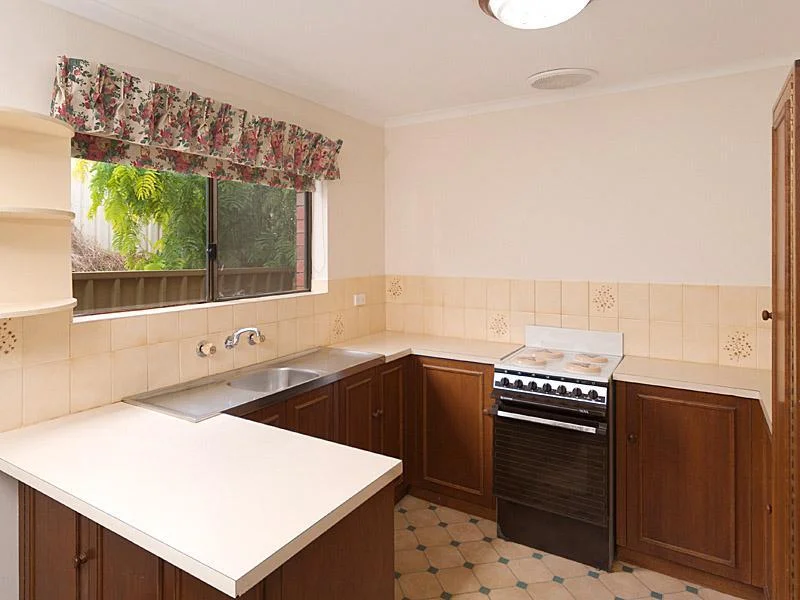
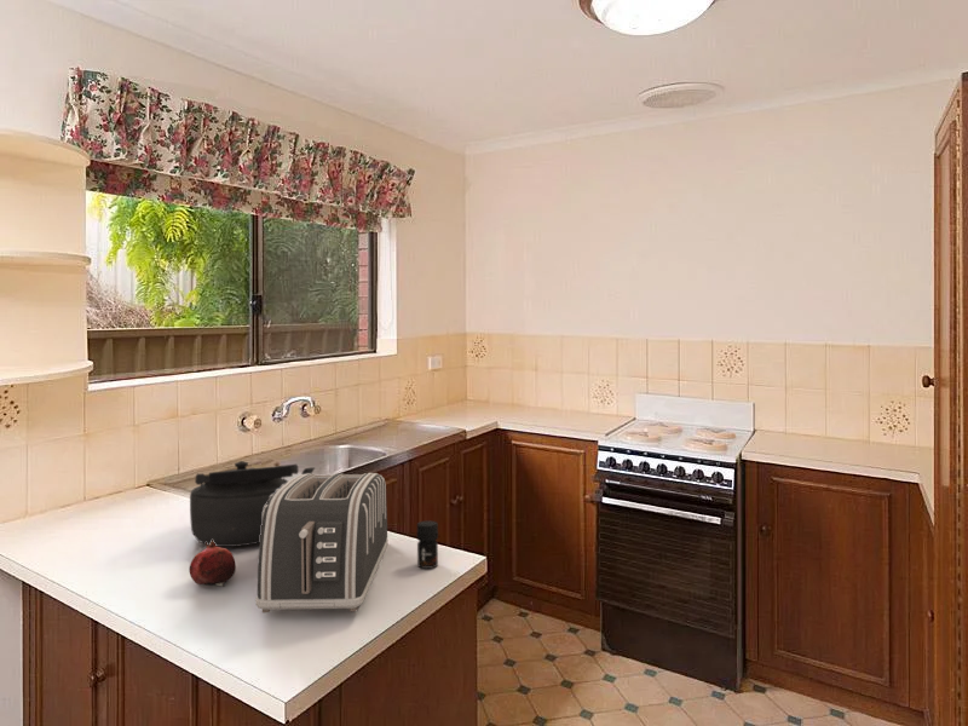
+ fruit (213, 561)
+ toaster (329, 529)
+ jar (427, 543)
+ kettle (246, 497)
